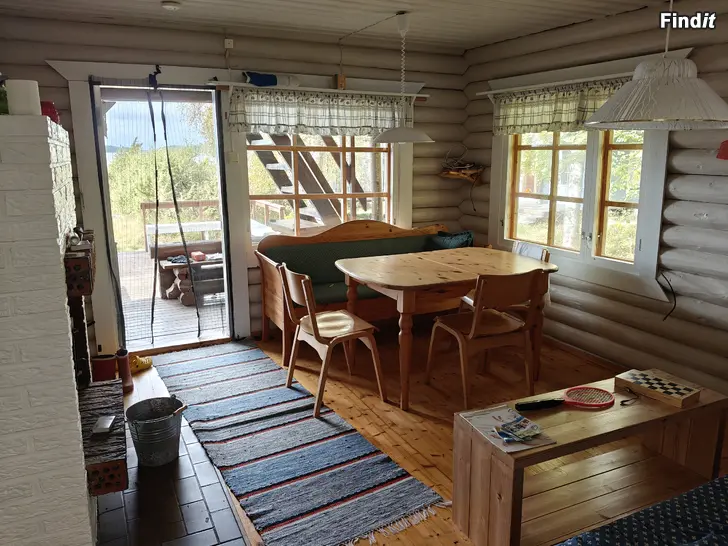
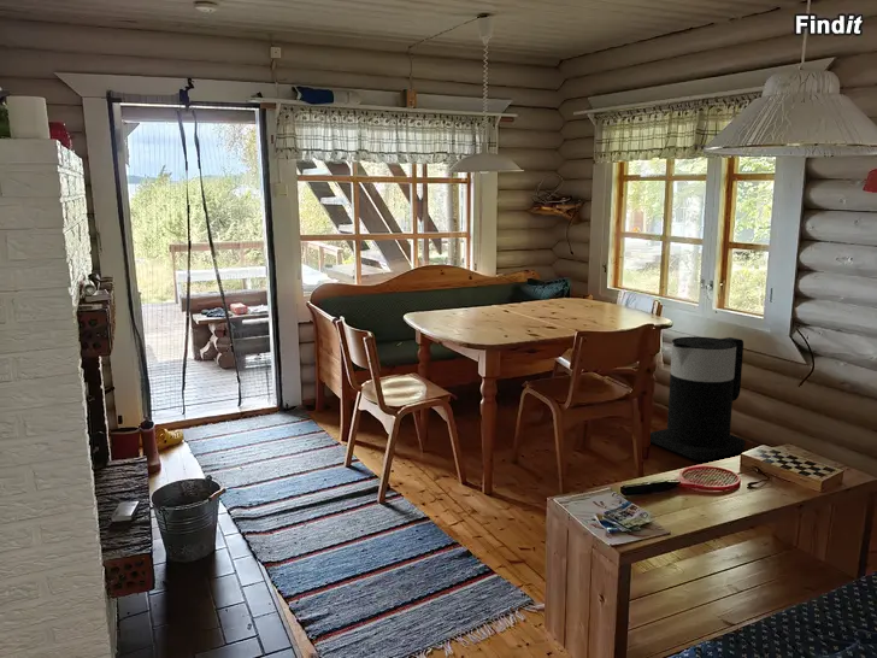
+ trash can (701, 393)
